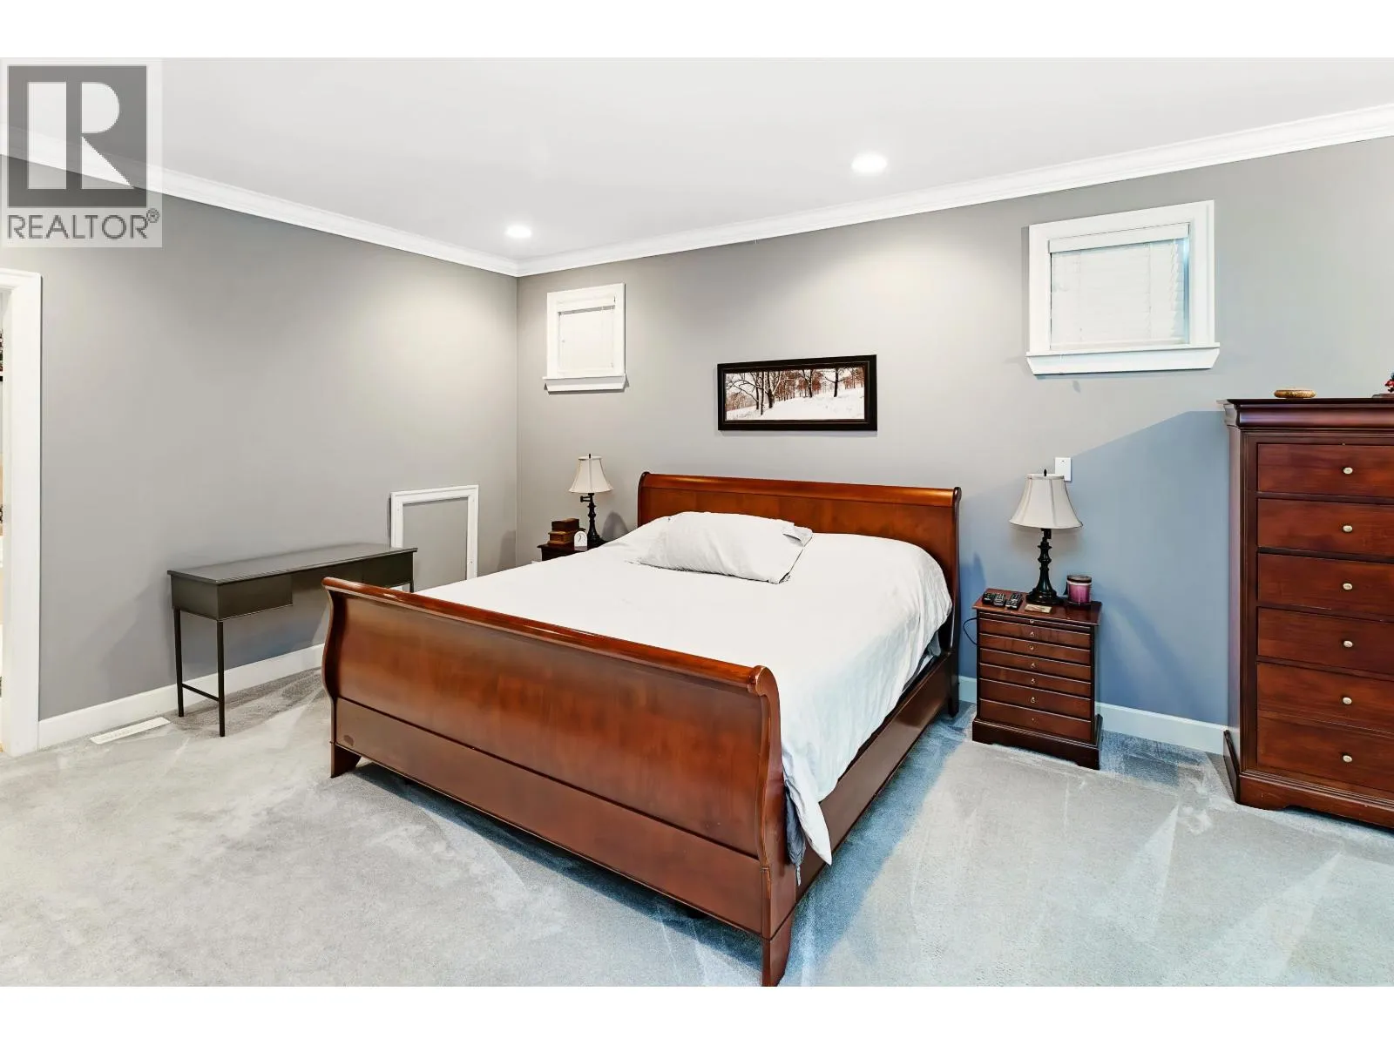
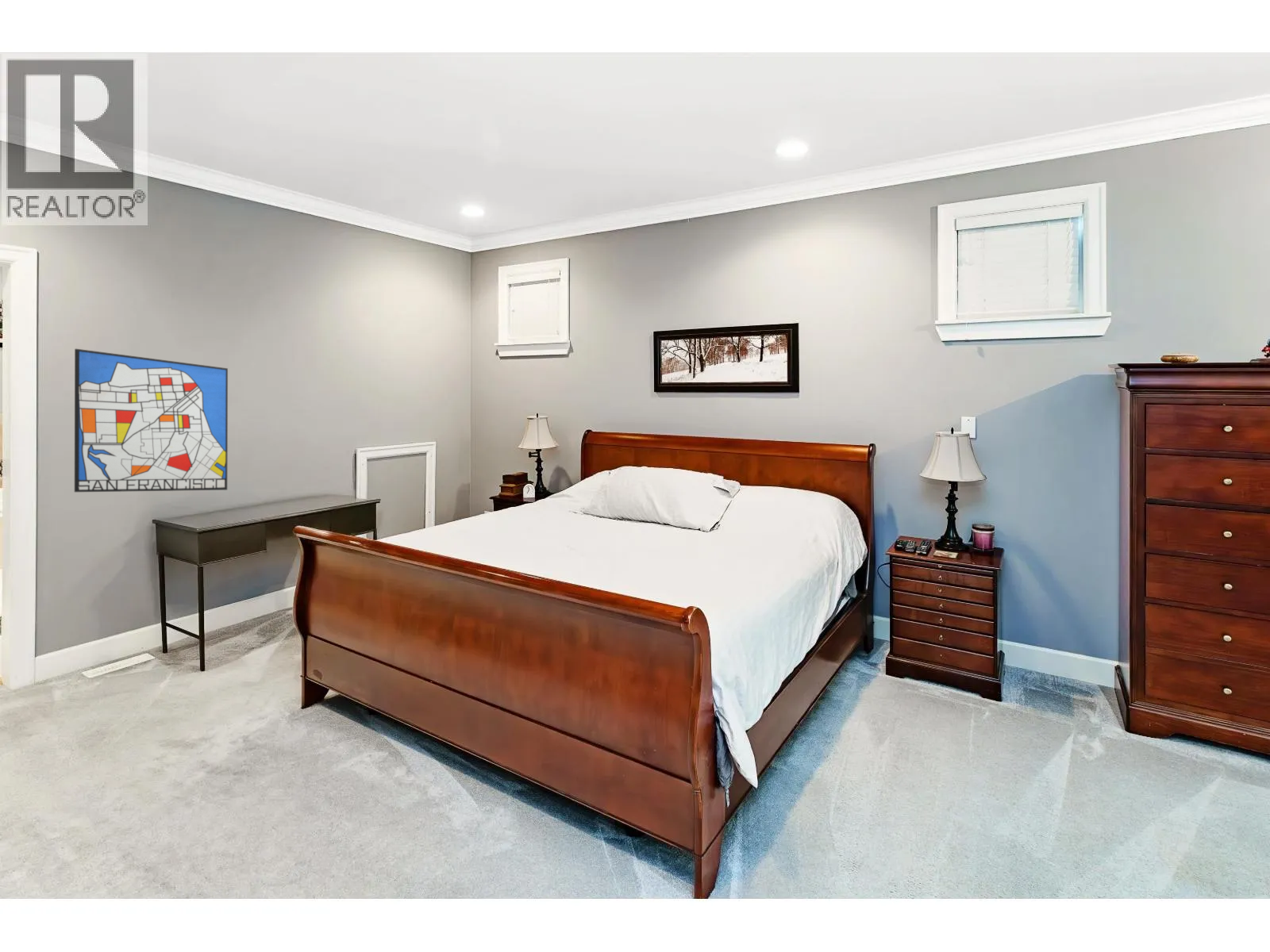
+ wall art (157, 424)
